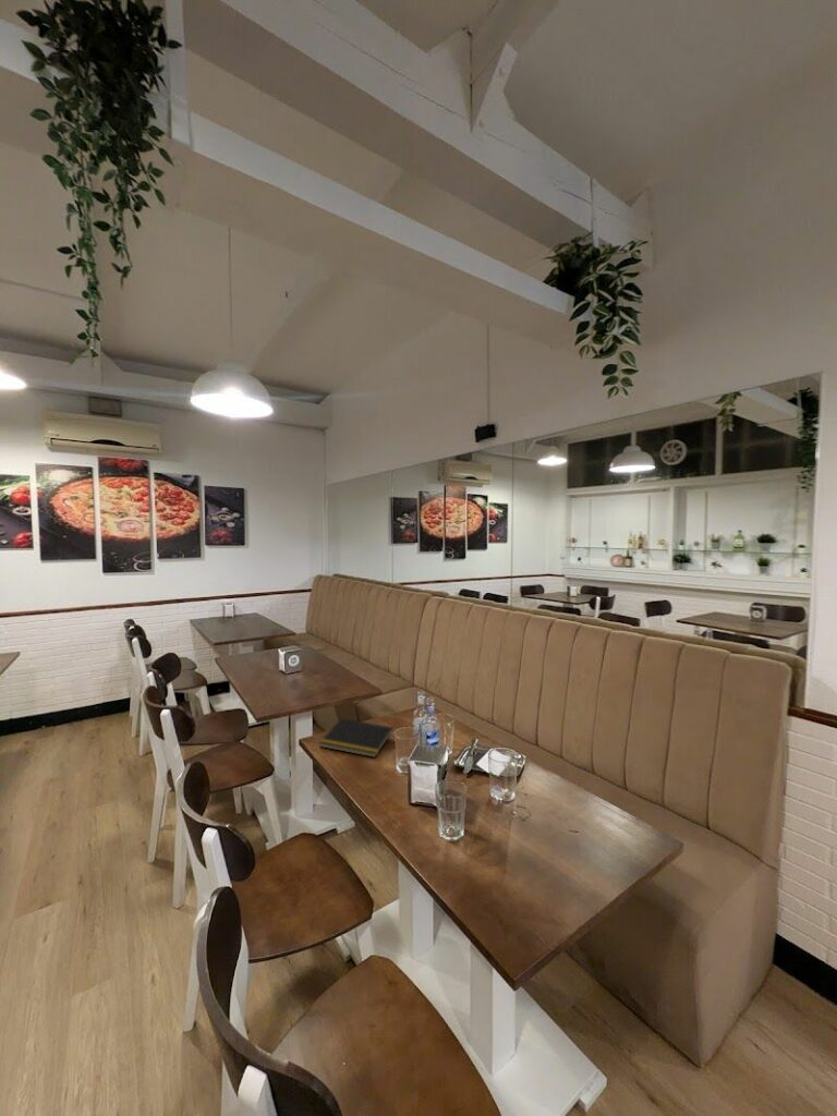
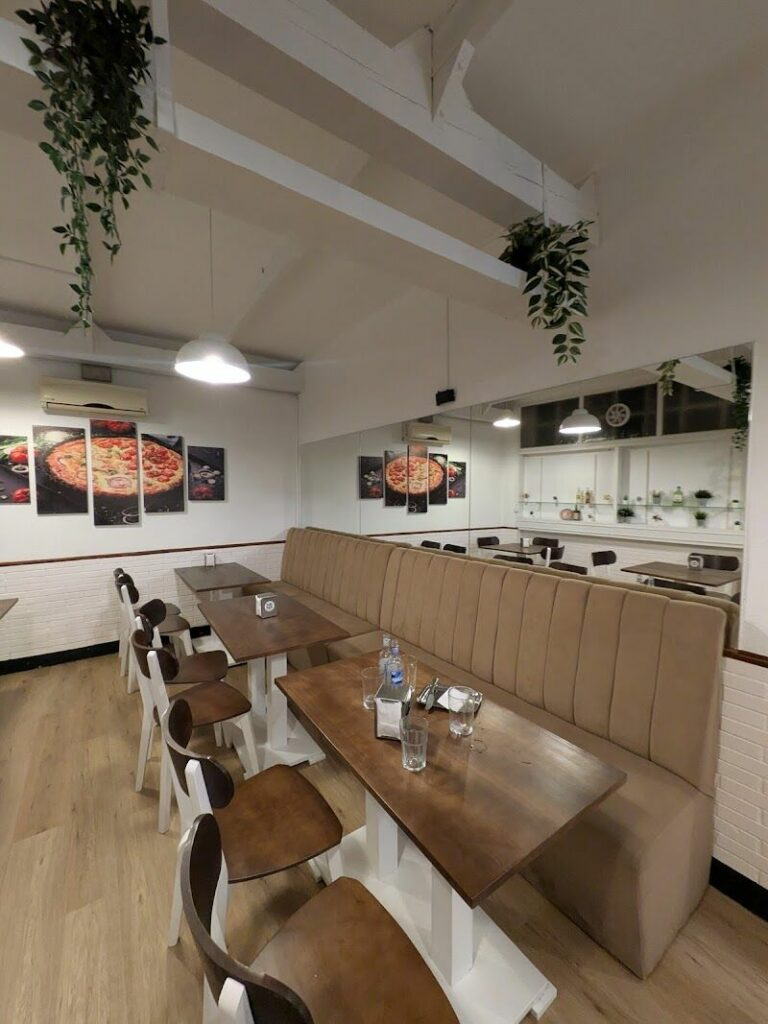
- notepad (356, 736)
